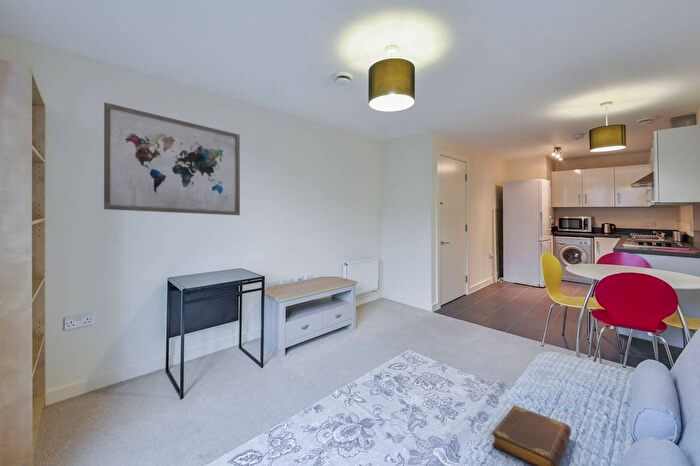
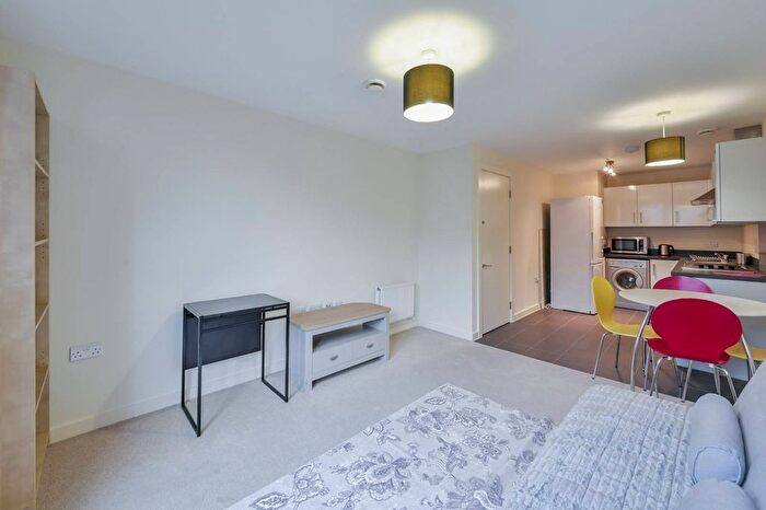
- wall art (181, 166)
- book (532, 435)
